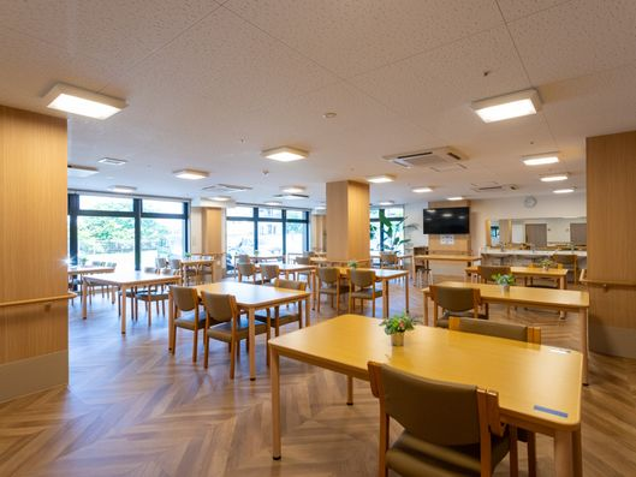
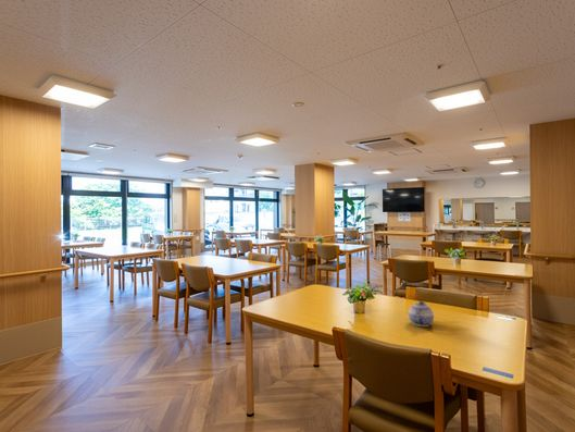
+ teapot (421, 312)
